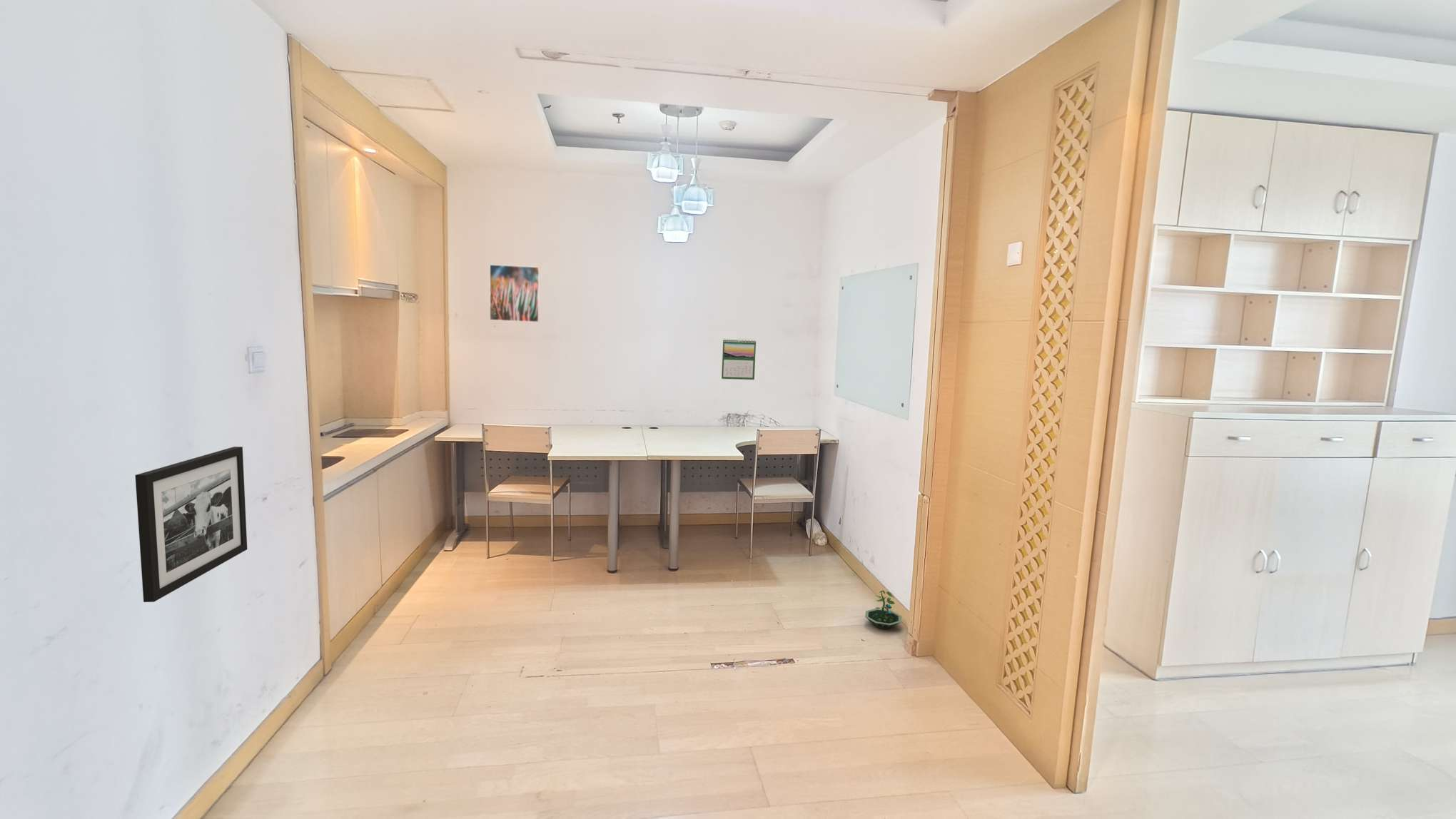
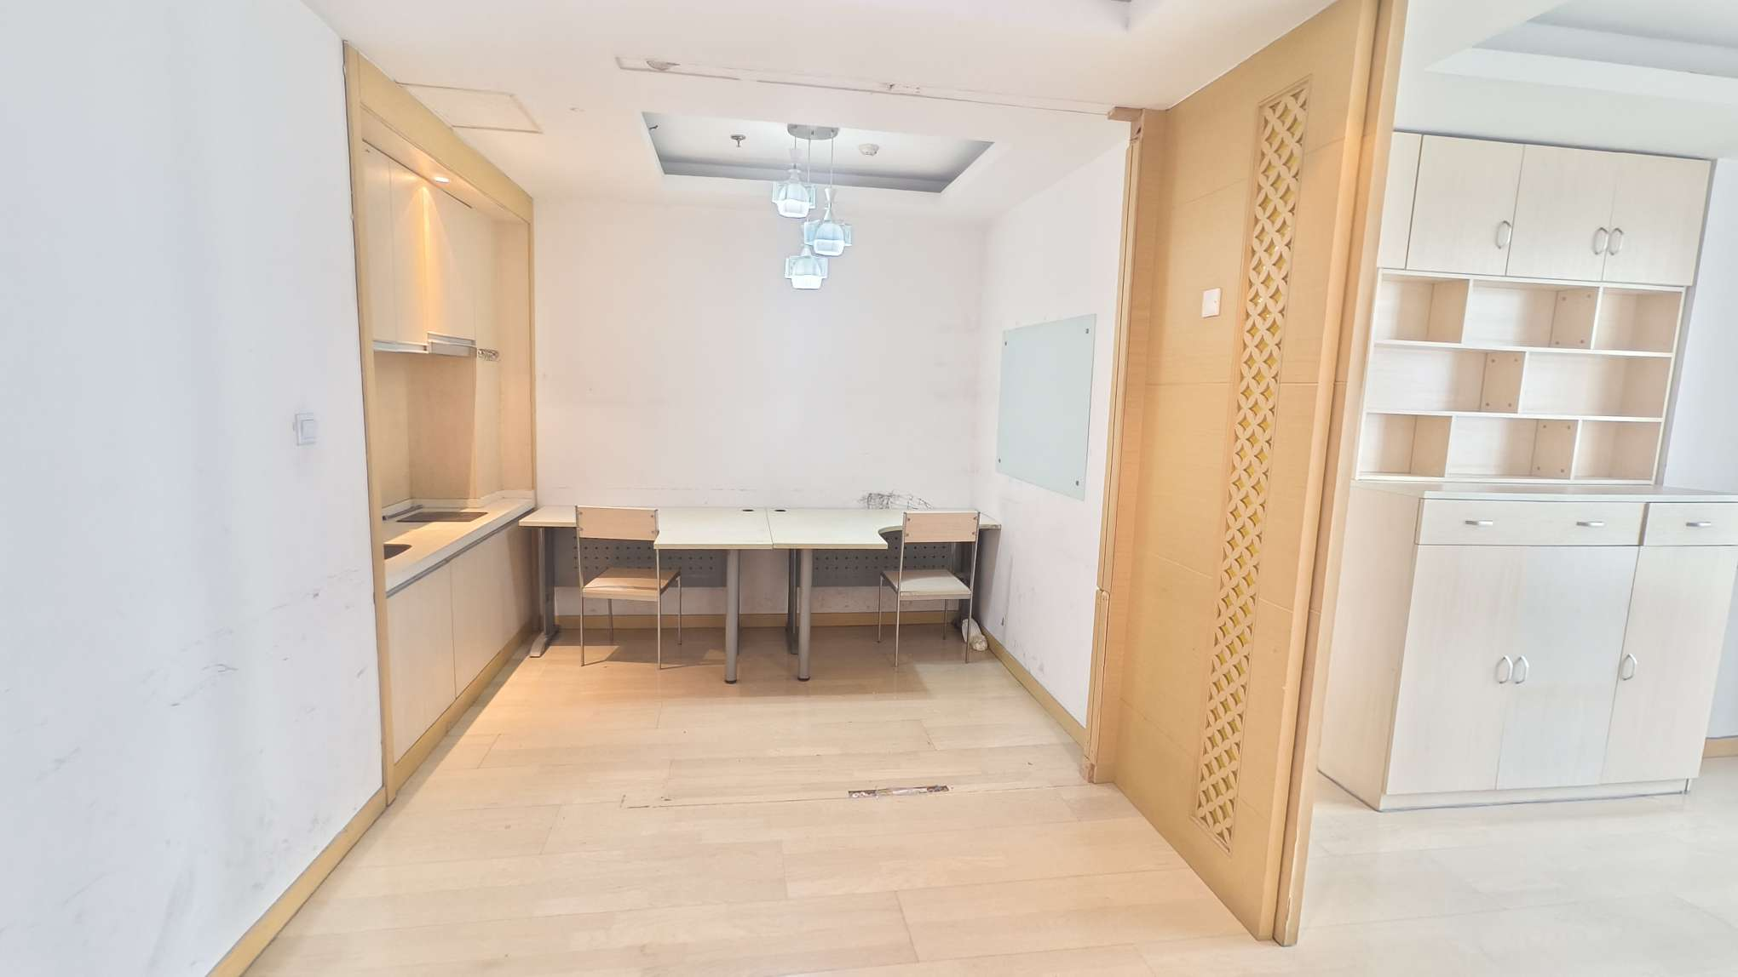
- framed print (515, 293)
- picture frame (198, 517)
- calendar (739, 359)
- terrarium (885, 597)
